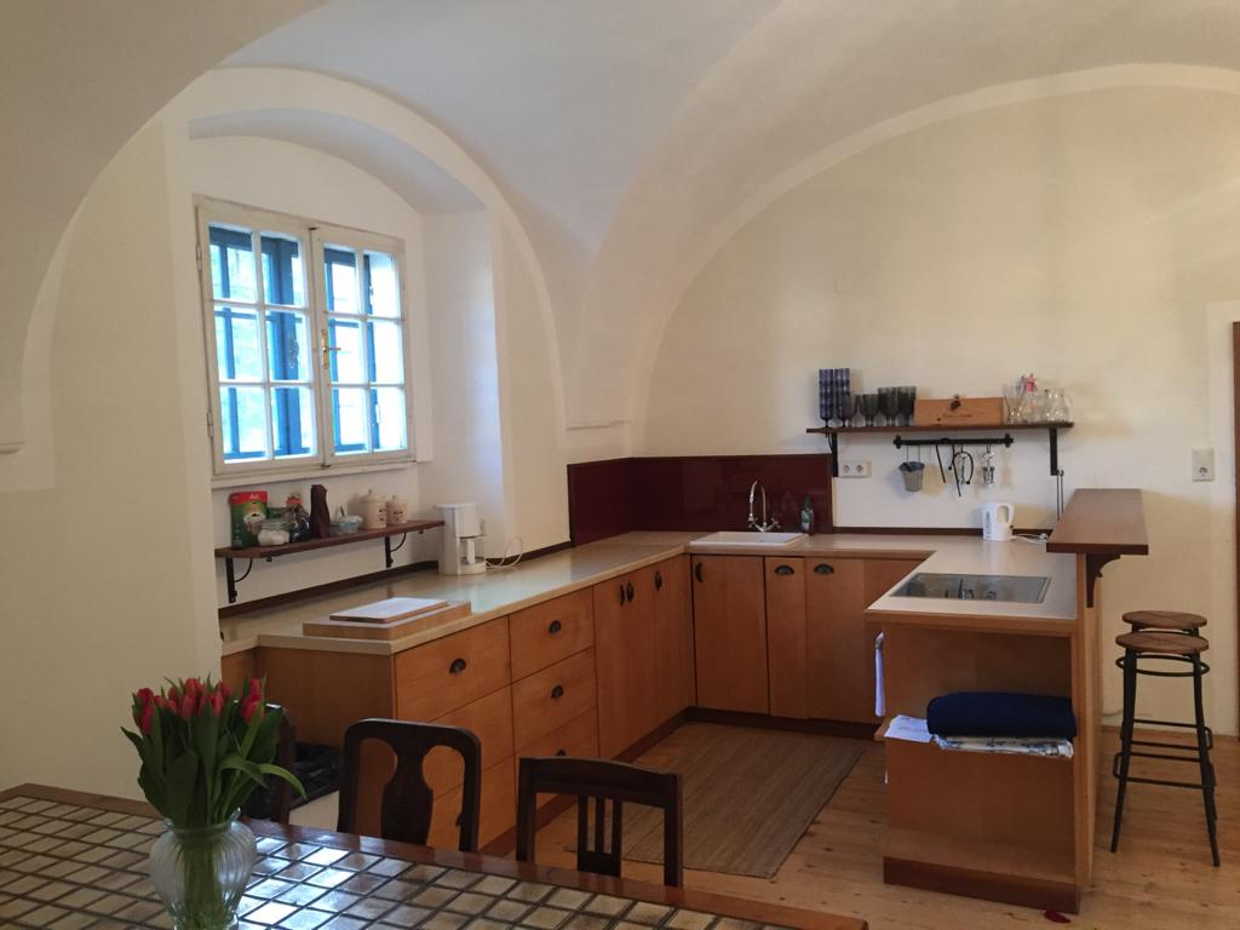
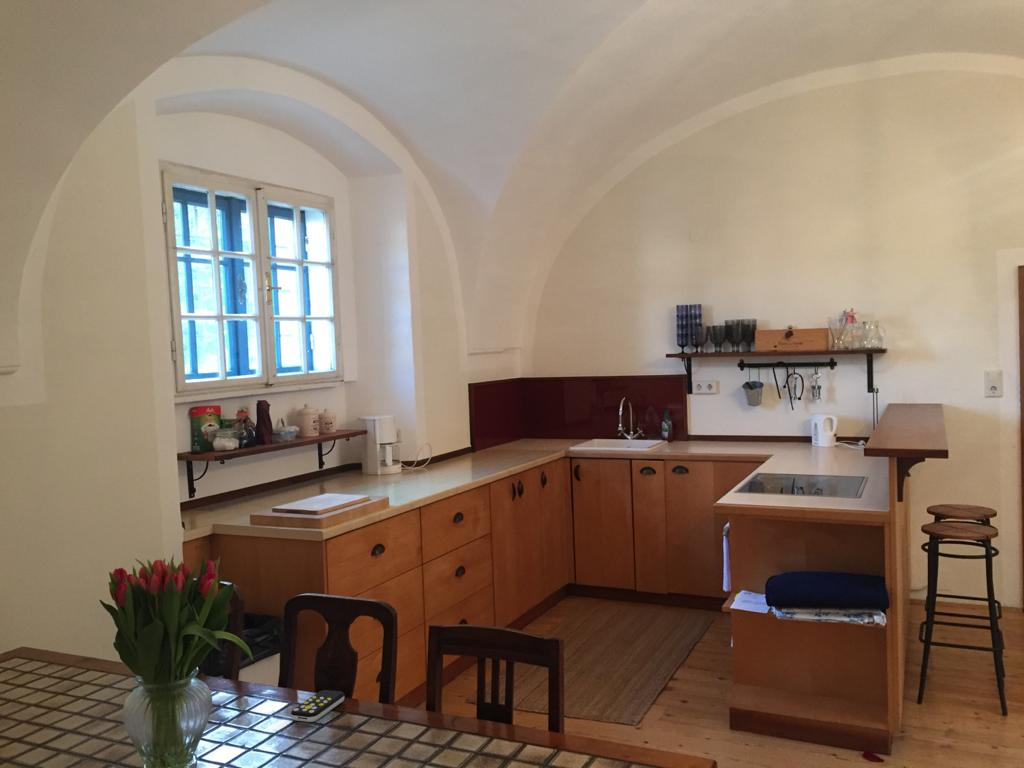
+ remote control (318, 705)
